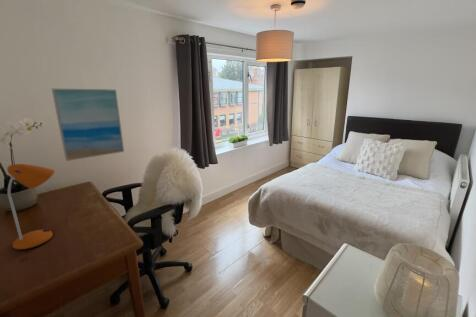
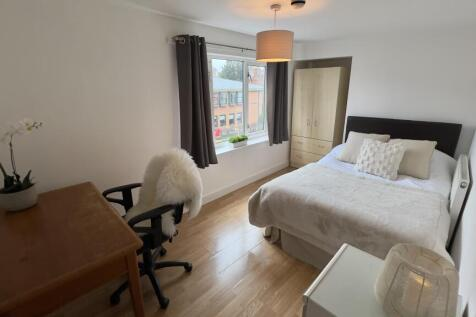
- wall art (91, 123)
- desk lamp (32, 188)
